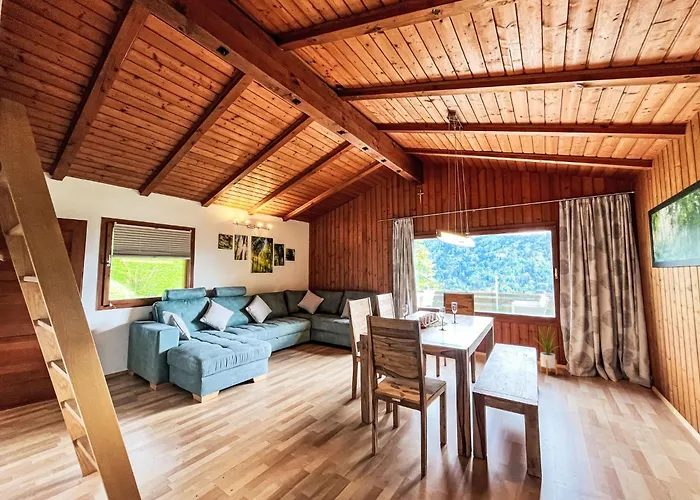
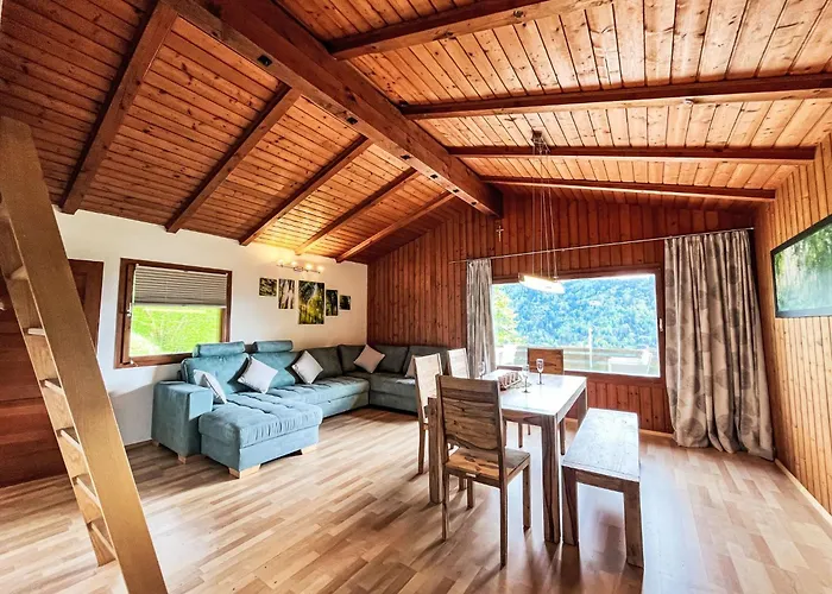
- house plant (547, 348)
